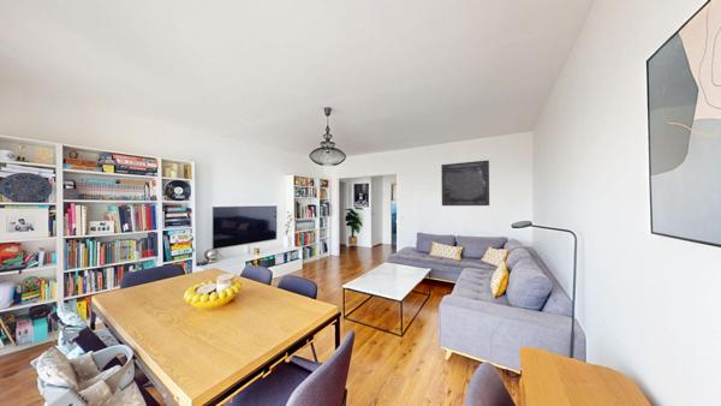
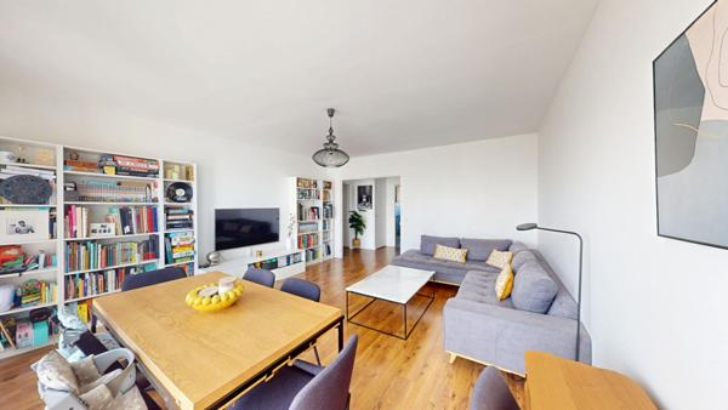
- wall art (464, 184)
